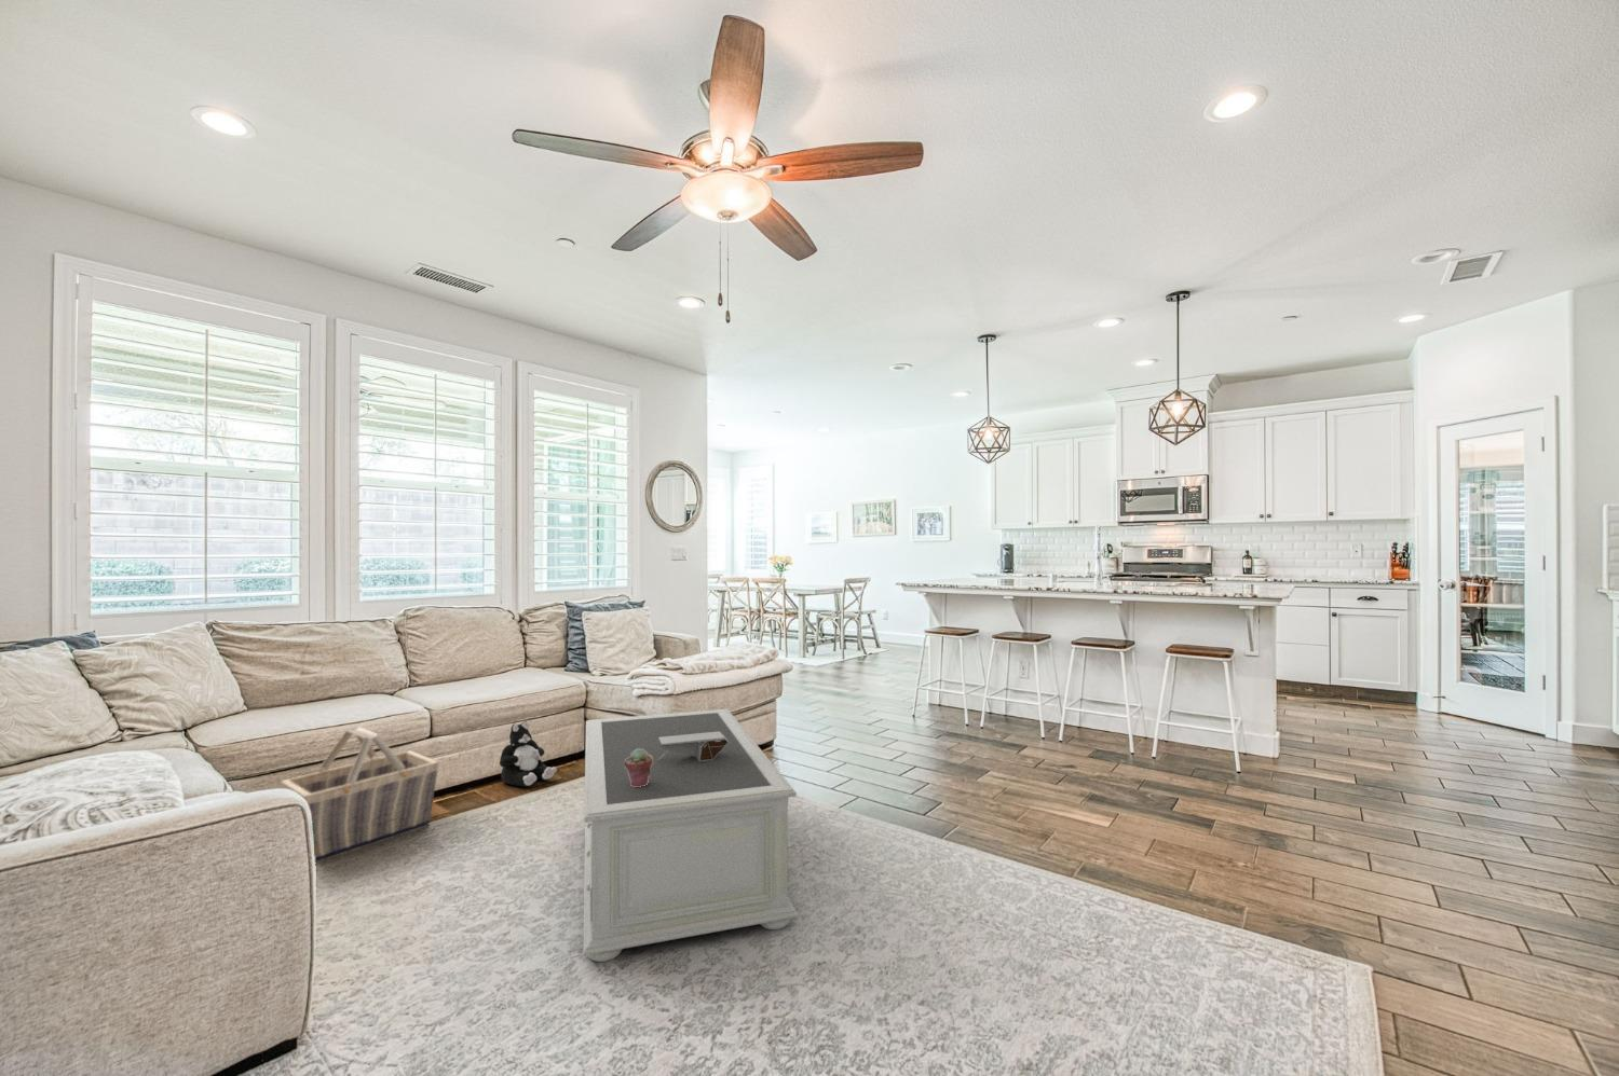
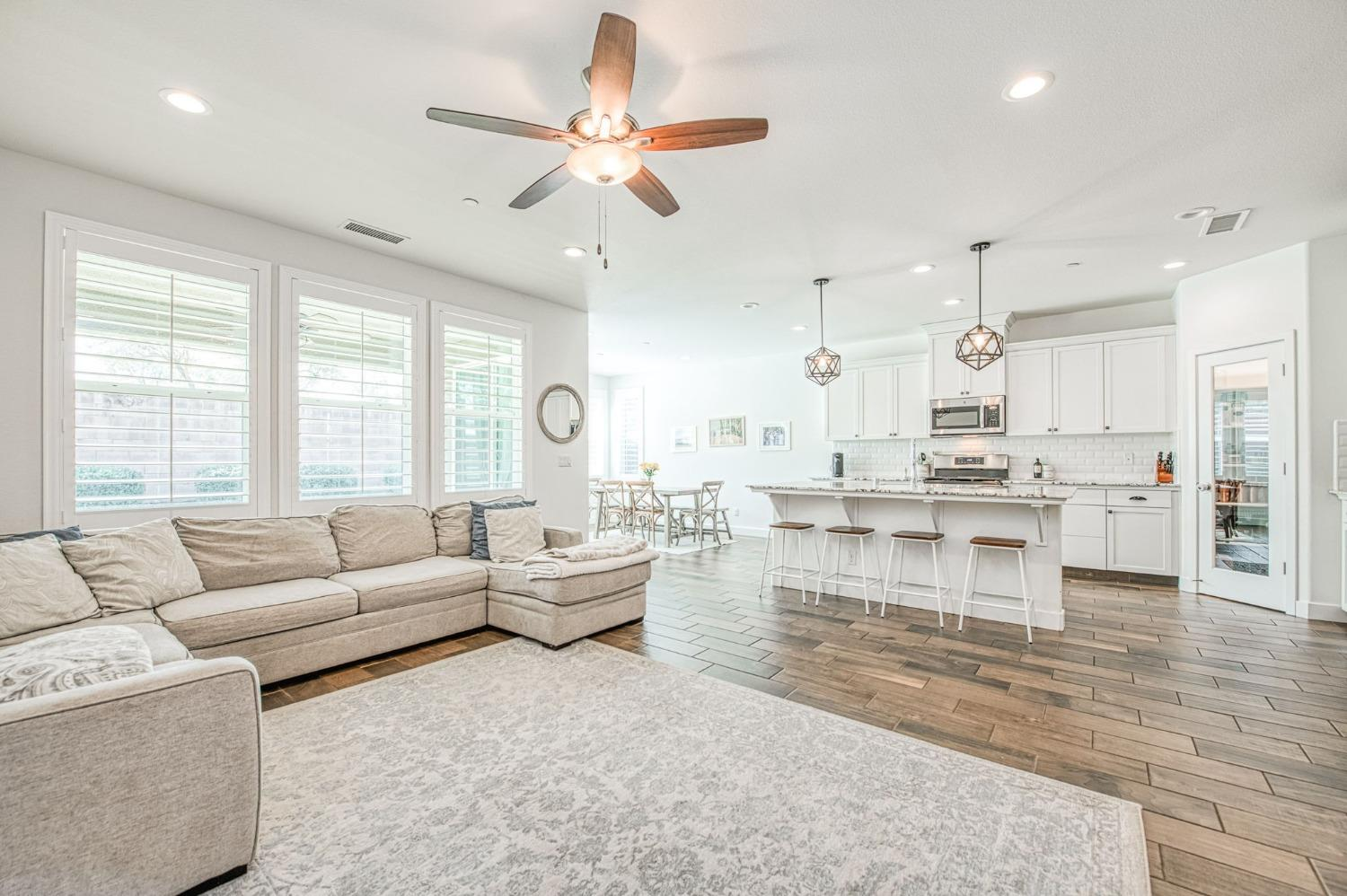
- basket (363, 784)
- coffee table (673, 807)
- decorative bowl (694, 747)
- plush toy (524, 753)
- potted succulent (638, 765)
